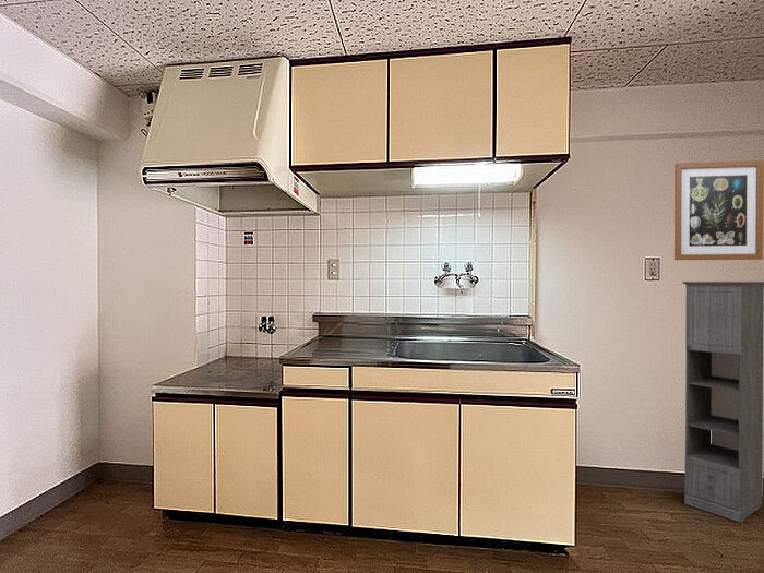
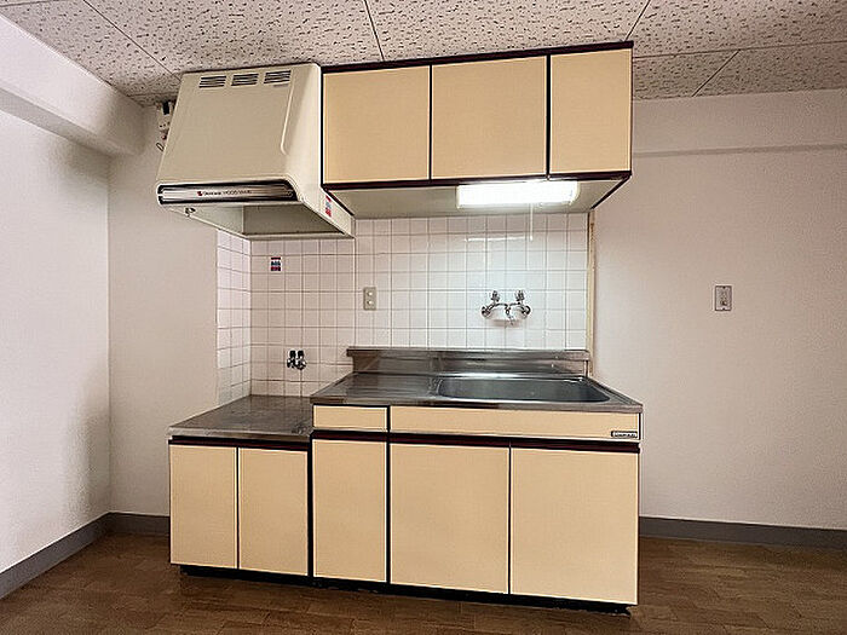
- storage cabinet (723, 393)
- wall art (718, 211)
